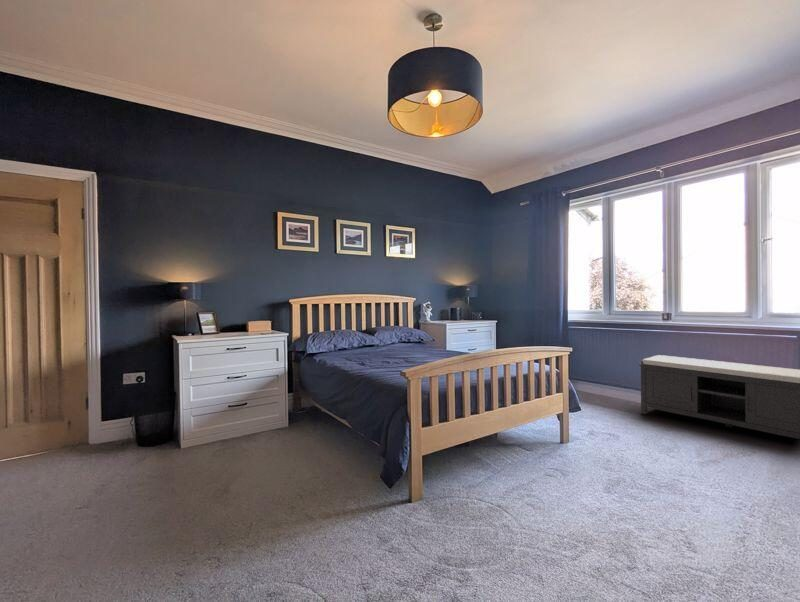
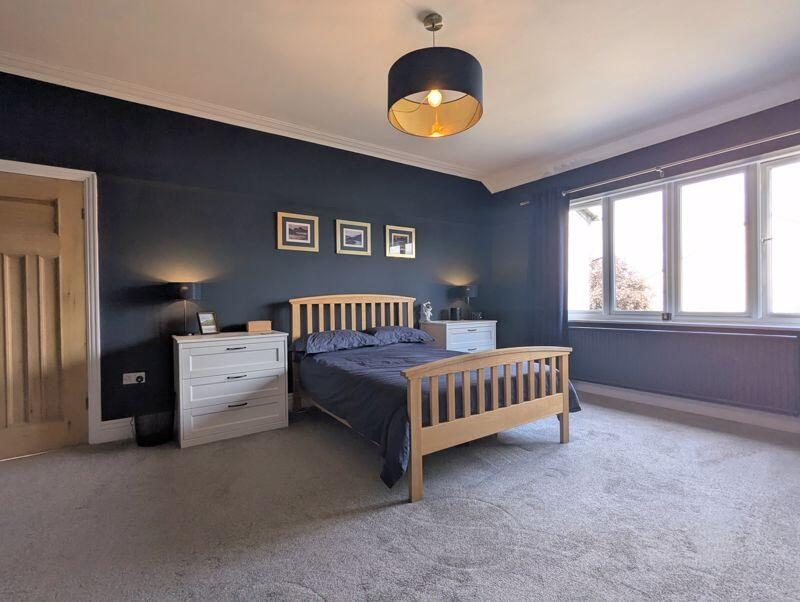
- bench (727, 395)
